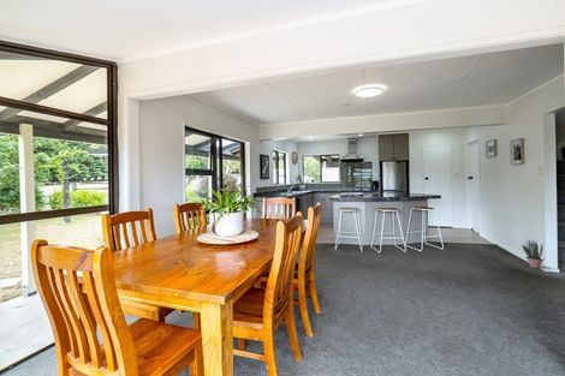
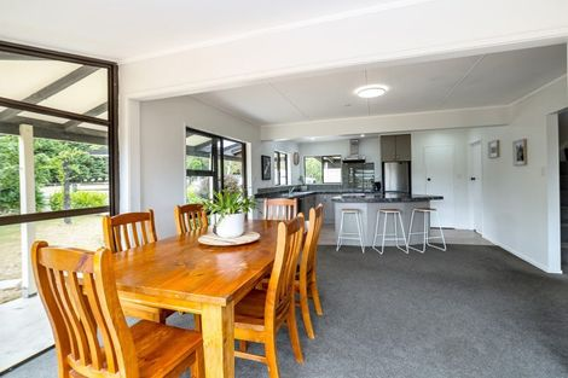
- potted plant (533, 252)
